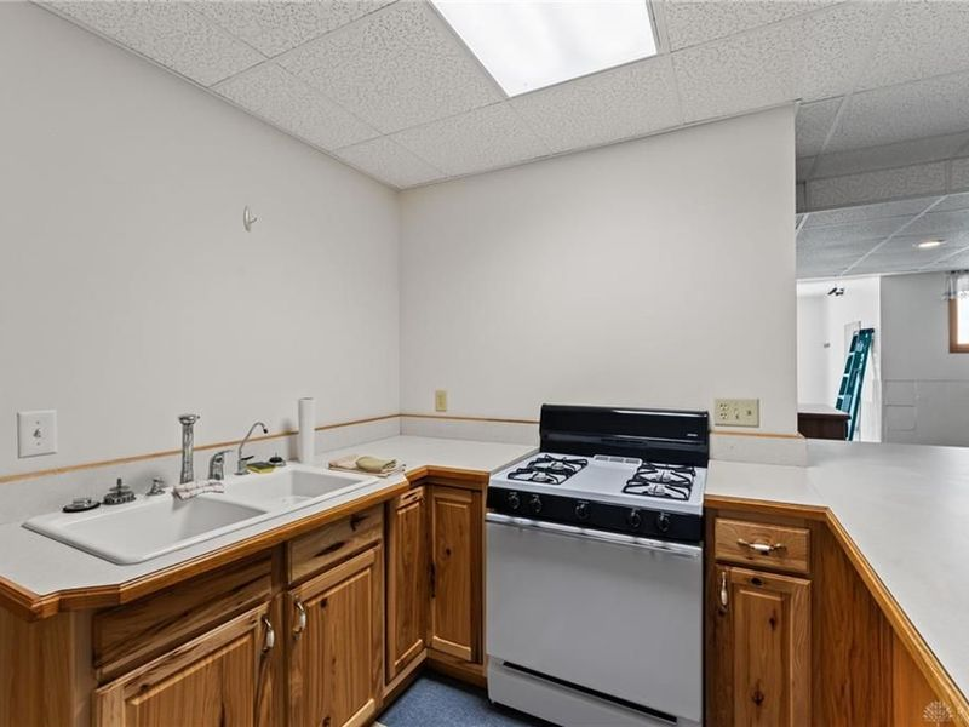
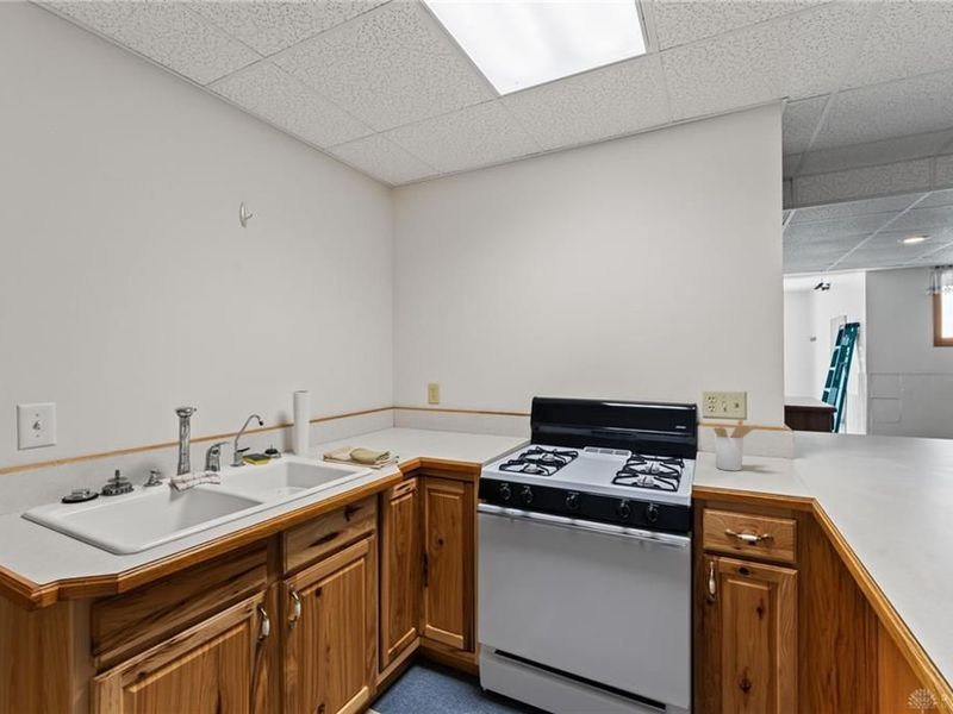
+ utensil holder (734, 445)
